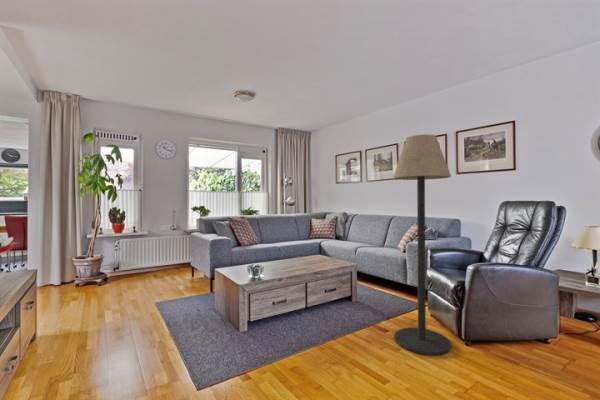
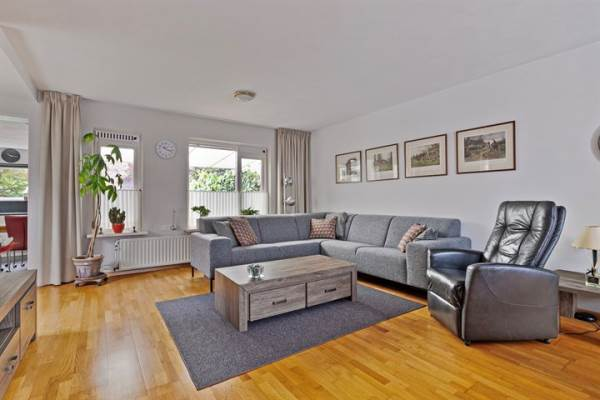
- floor lamp (421, 239)
